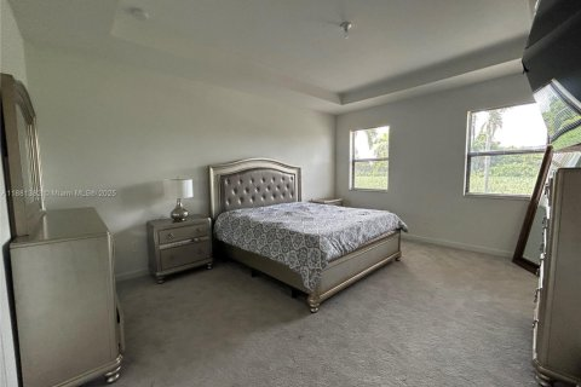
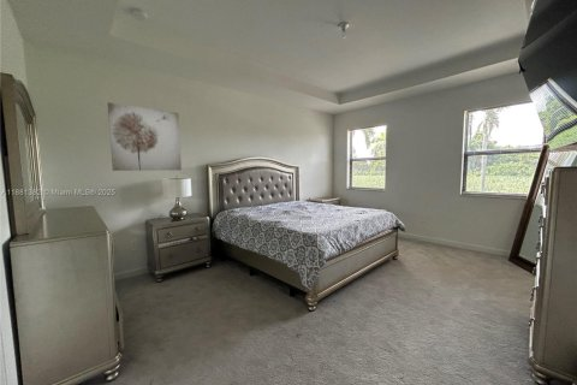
+ wall art (148, 140)
